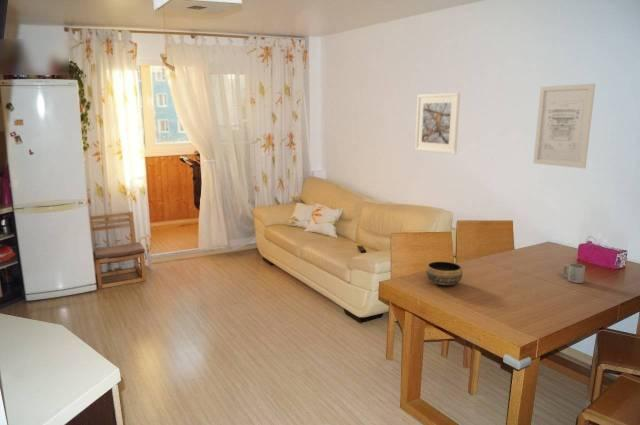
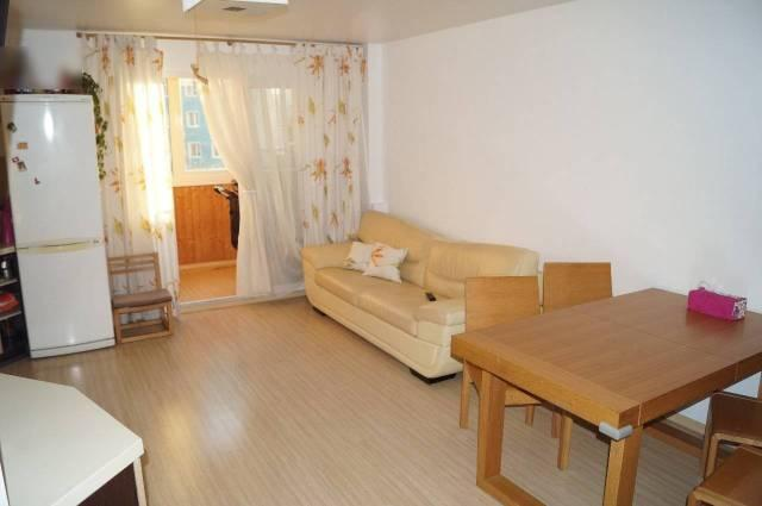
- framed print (436, 123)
- bowl (444, 274)
- mug (572, 272)
- wall art (562, 126)
